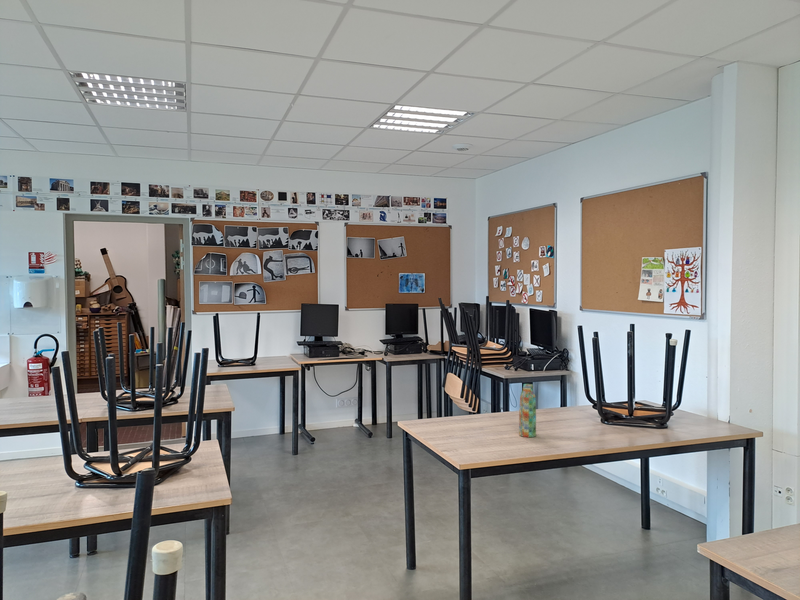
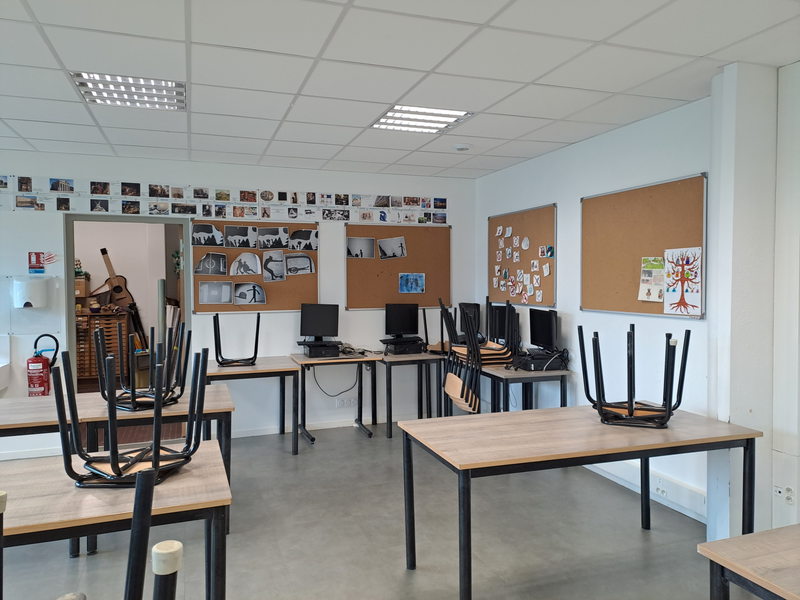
- water bottle (527, 409)
